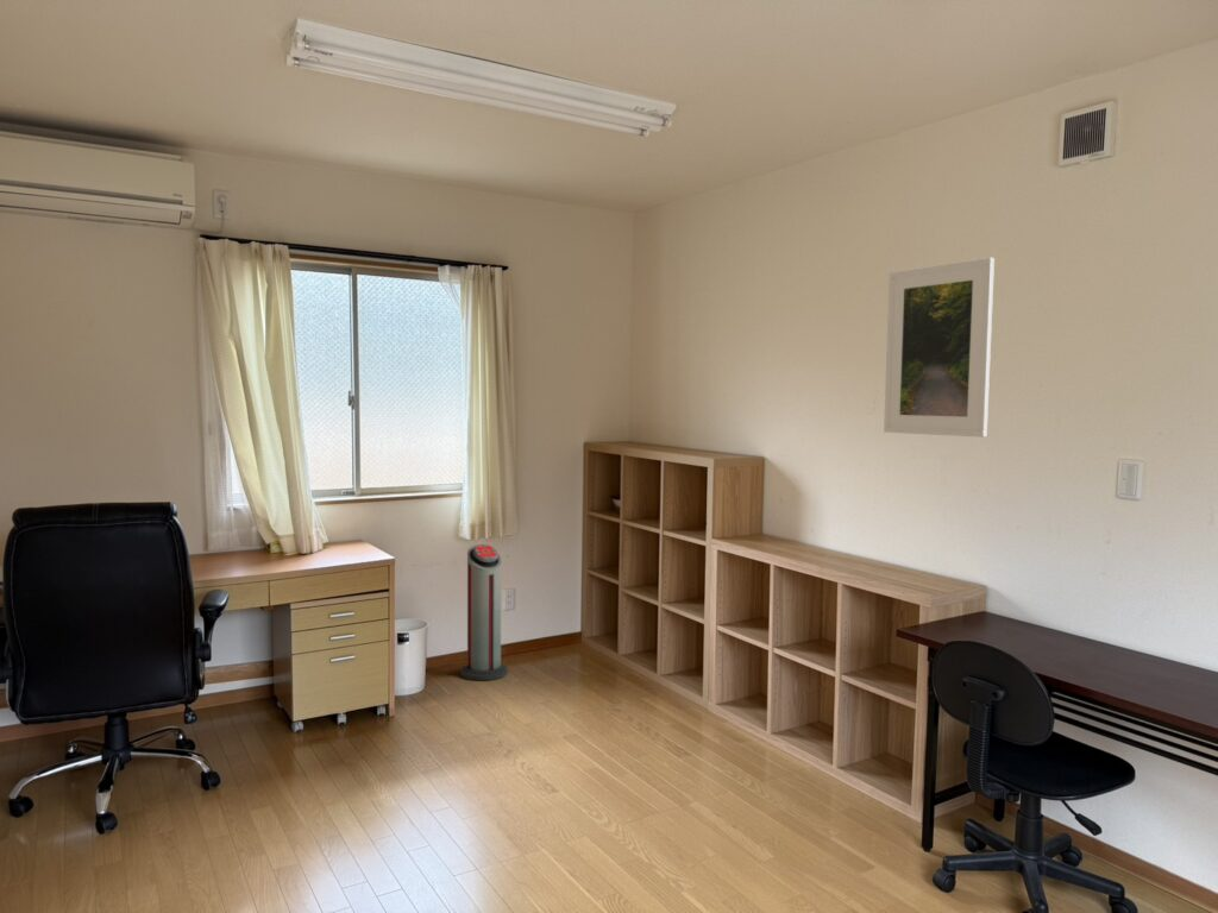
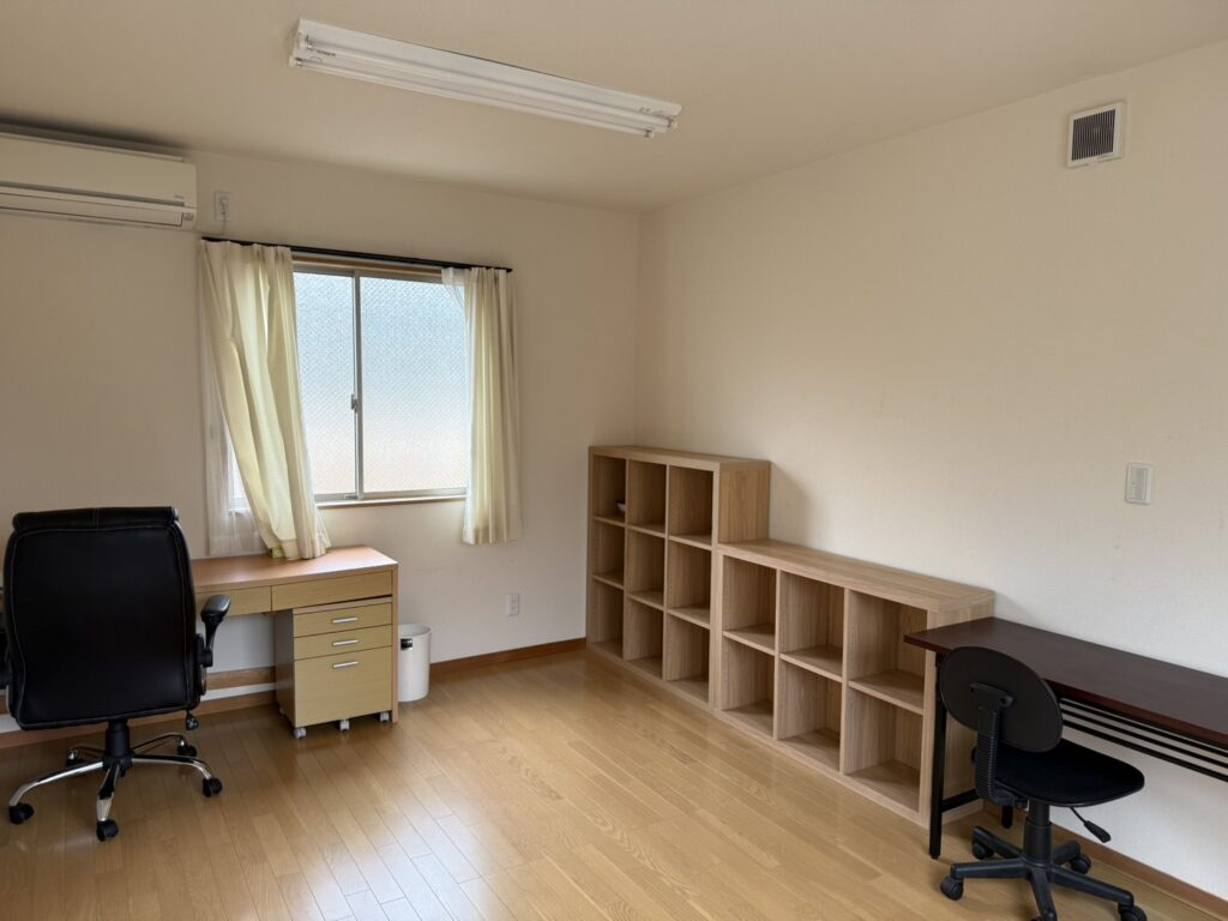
- air purifier (484, 609)
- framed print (935, 350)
